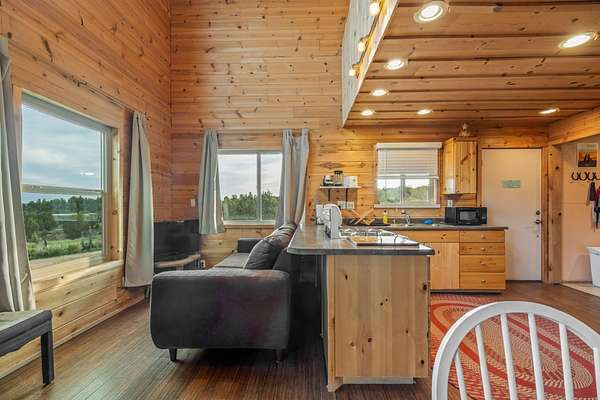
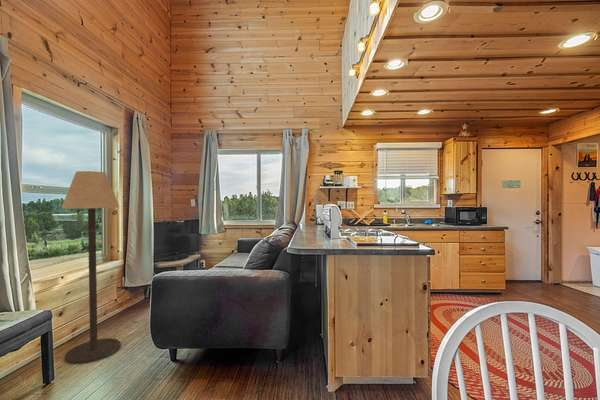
+ floor lamp (92, 262)
